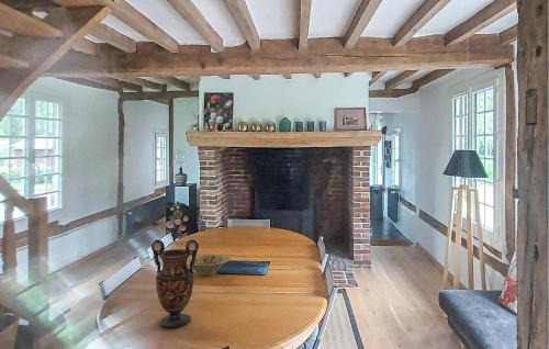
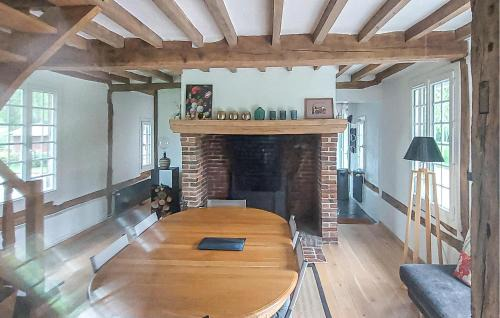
- vase (175, 280)
- bowl (206, 266)
